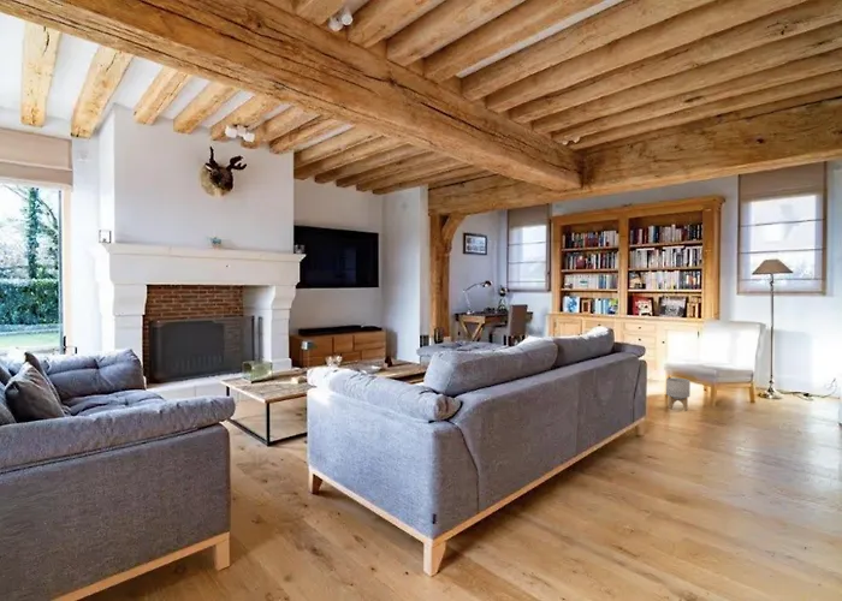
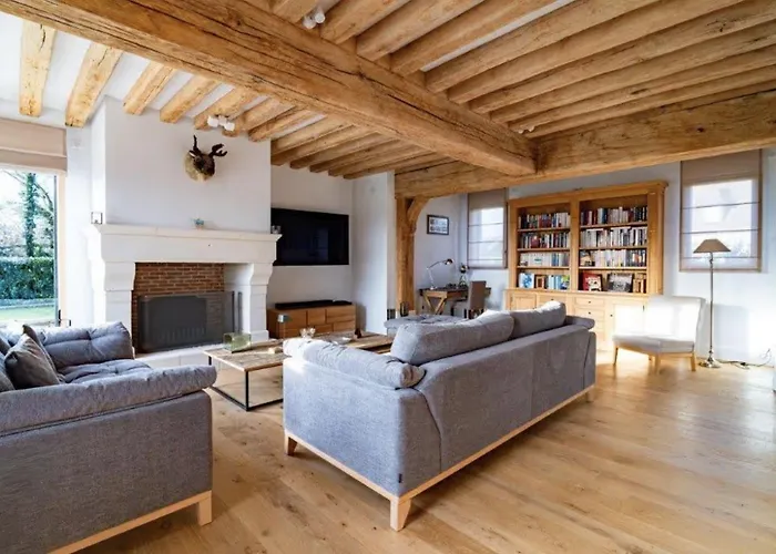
- planter (677, 393)
